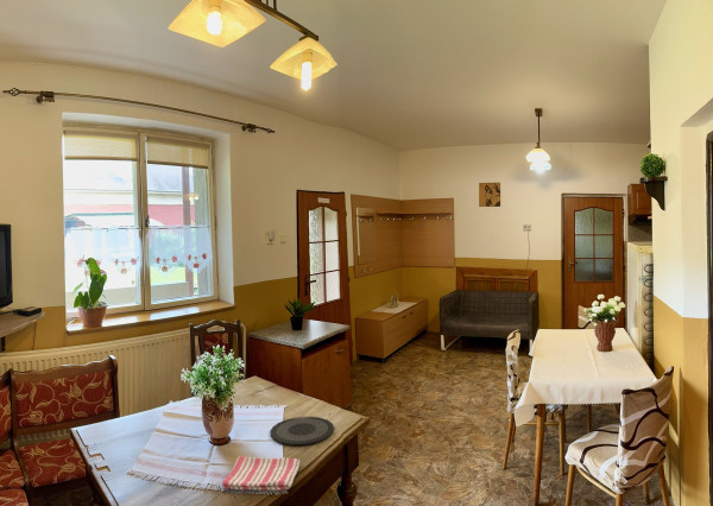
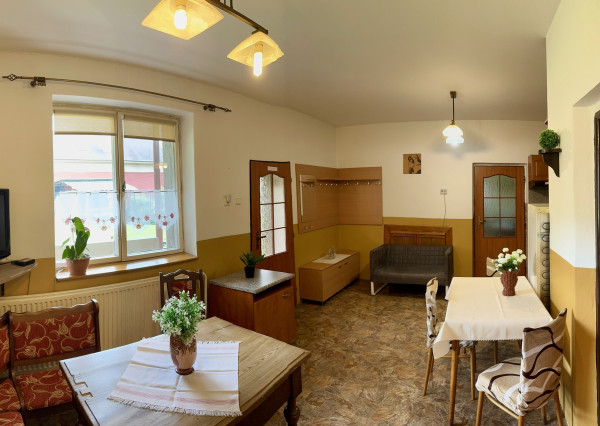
- plate (302, 429)
- dish towel (263, 472)
